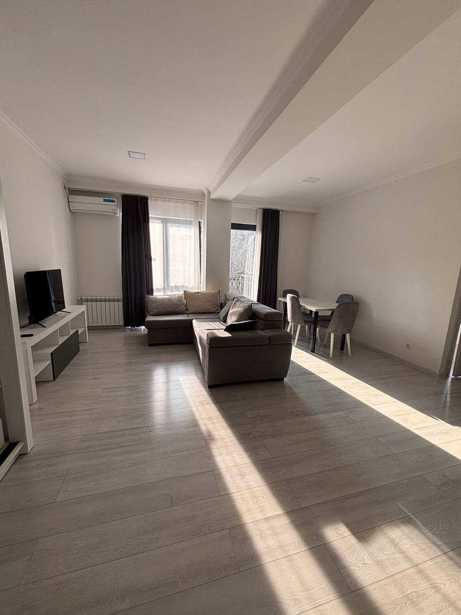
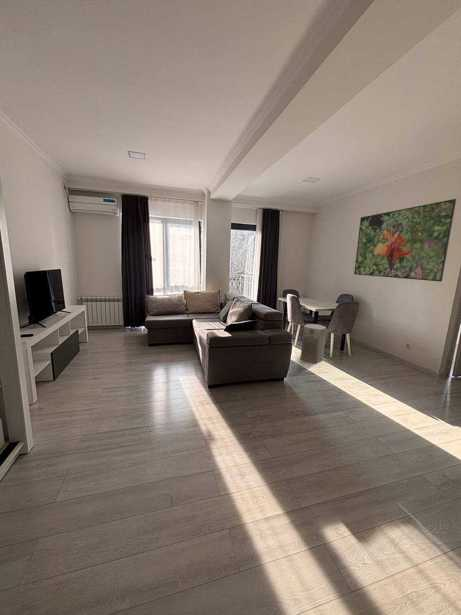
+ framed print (394, 244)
+ fan (313, 342)
